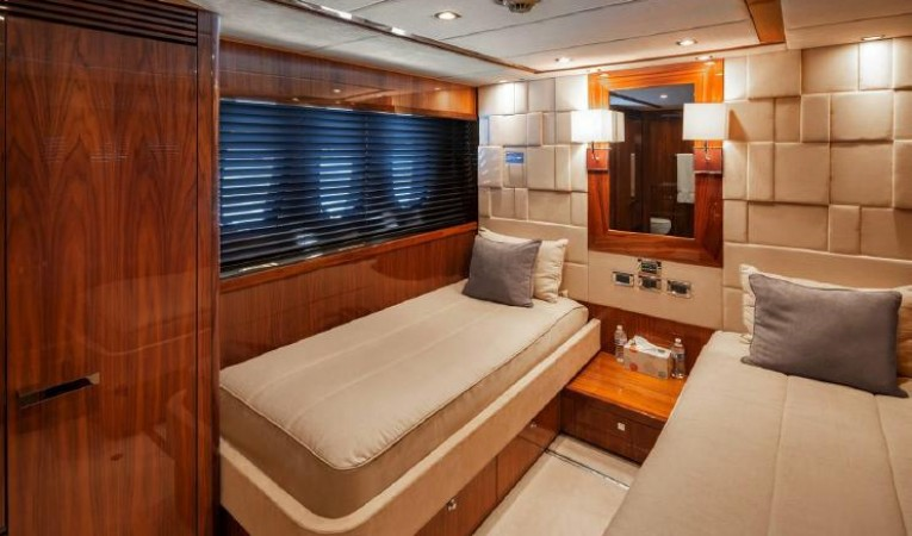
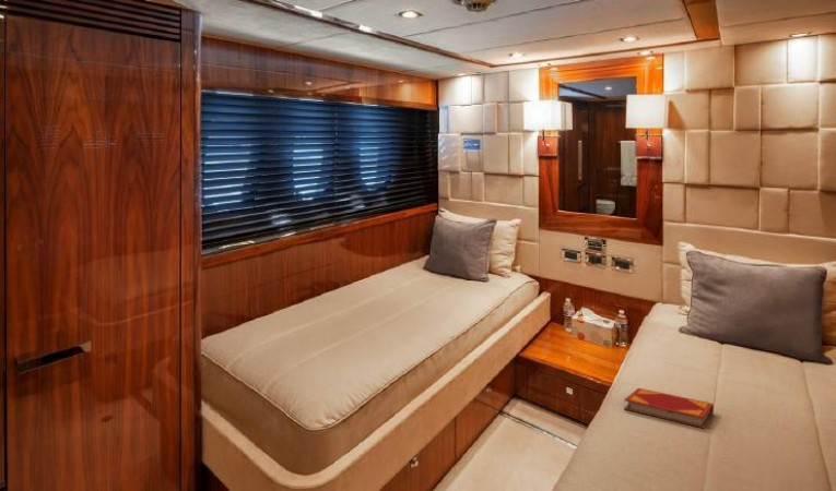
+ hardback book (668, 406)
